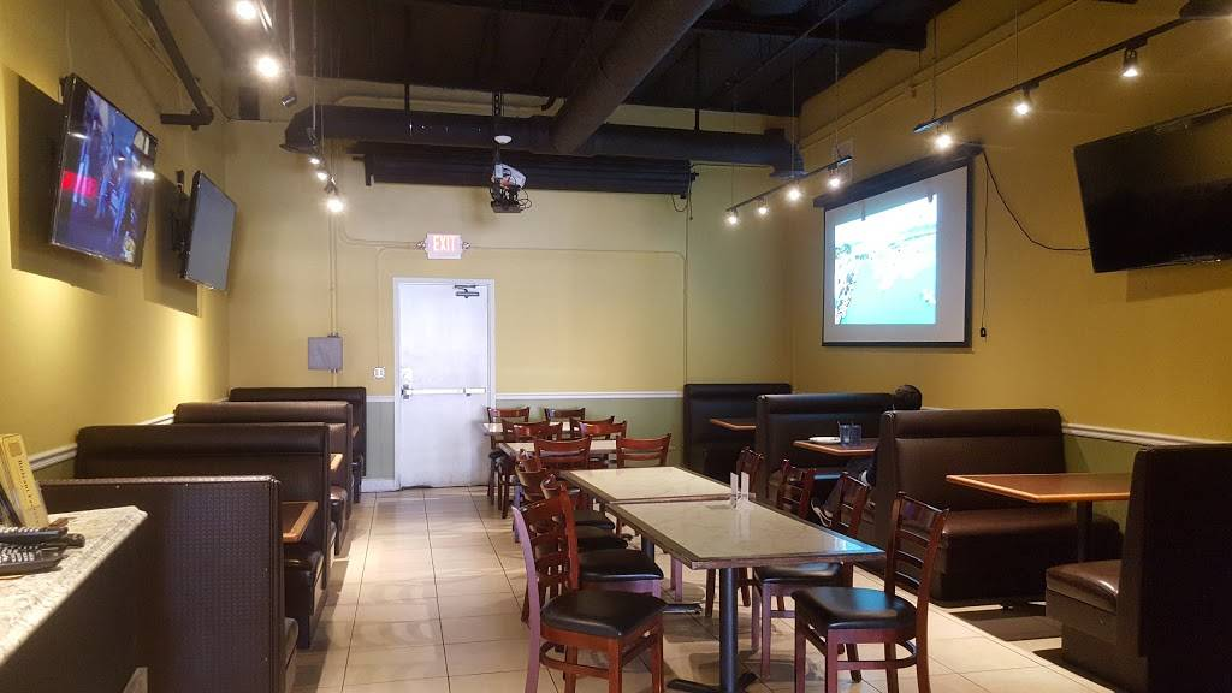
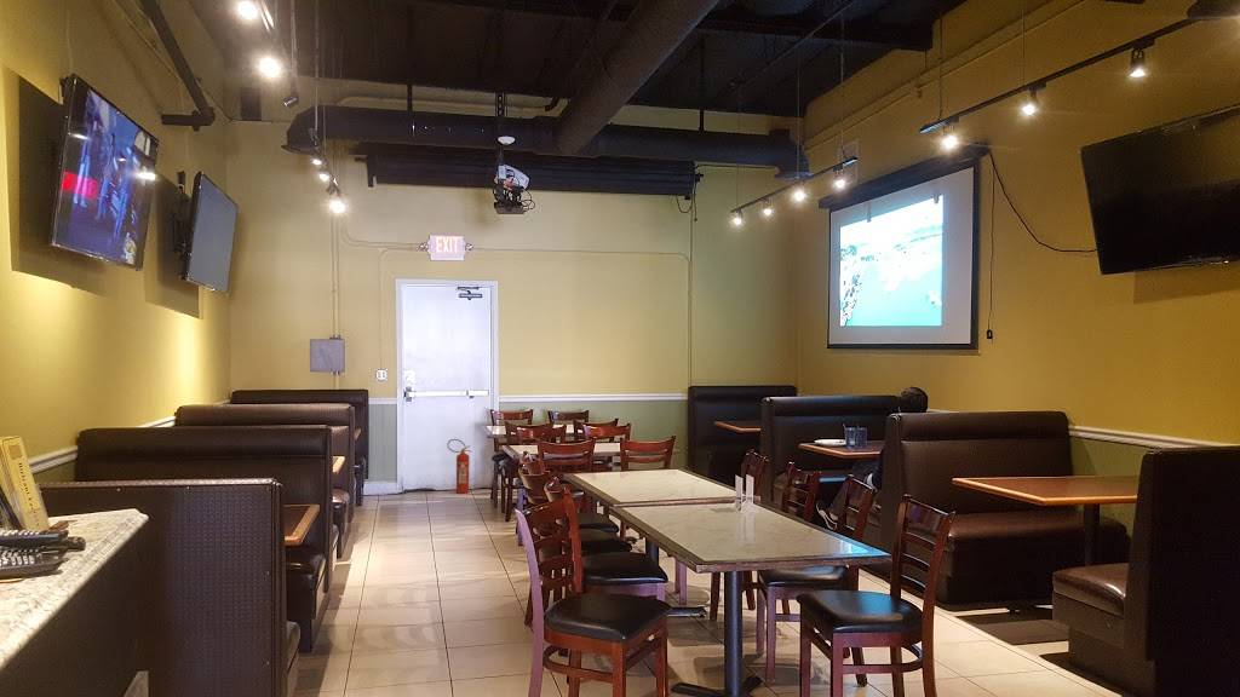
+ fire extinguisher (459, 466)
